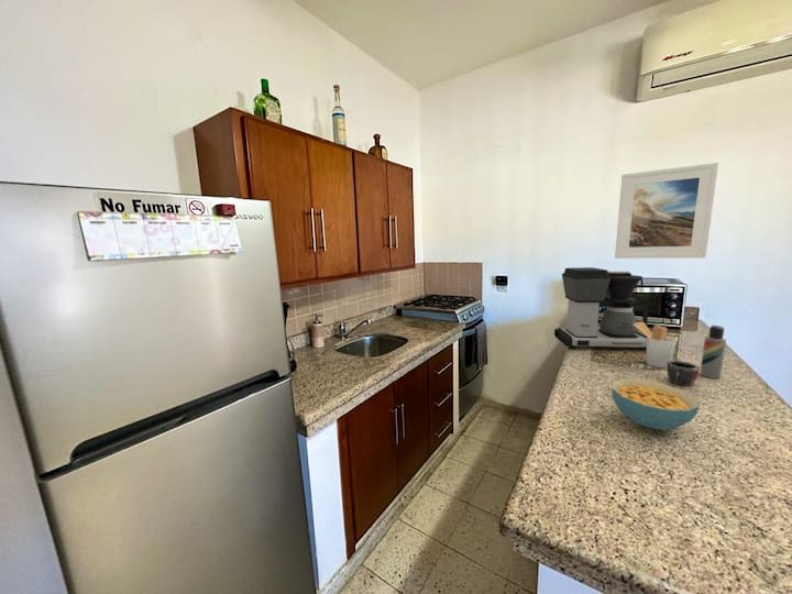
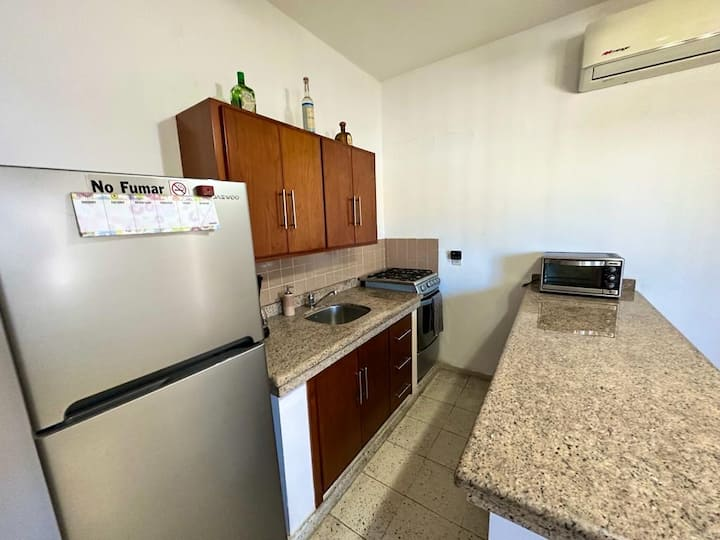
- coffee maker (602, 305)
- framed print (661, 215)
- cereal bowl (650, 408)
- utensil holder (652, 343)
- lotion bottle (713, 351)
- mug (680, 374)
